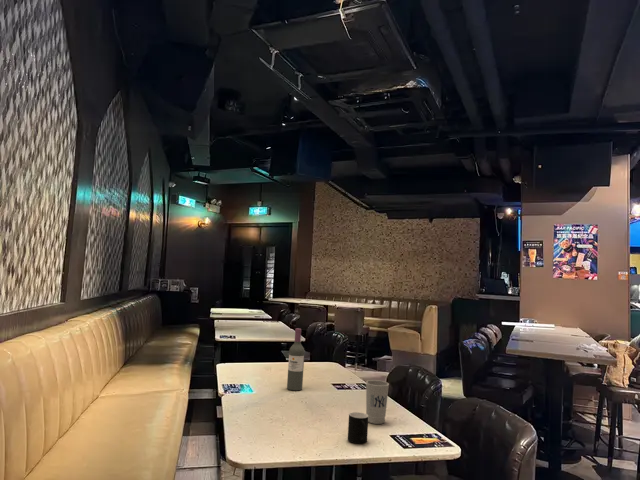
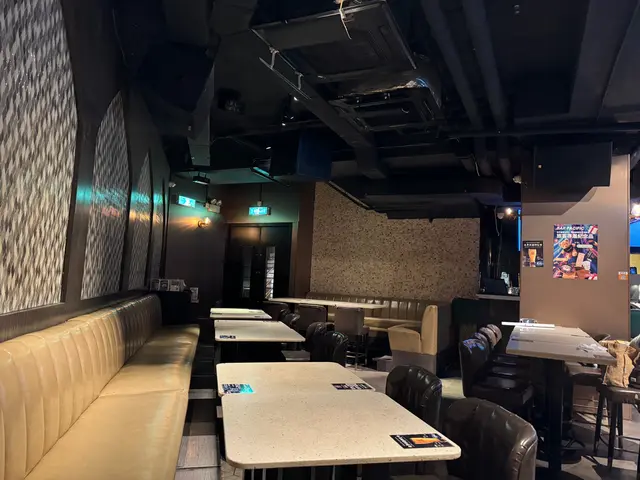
- cup (376, 401)
- wine bottle (296, 358)
- cup (359, 429)
